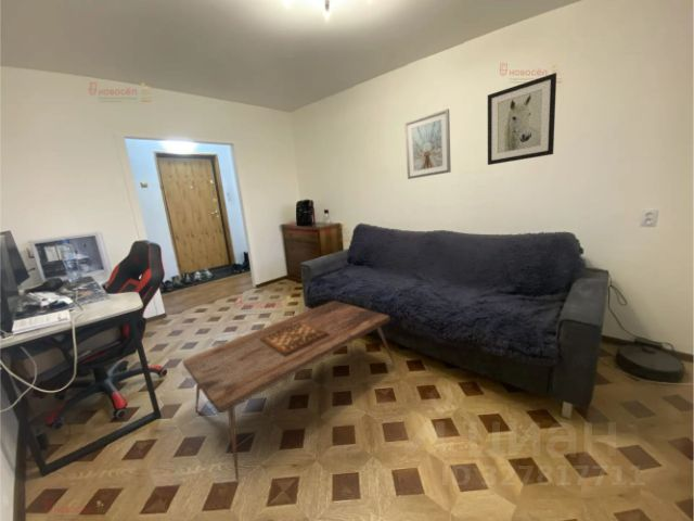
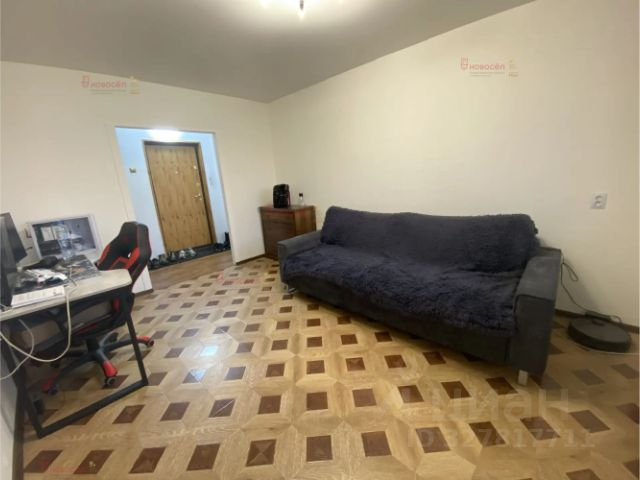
- coffee table (298, 358)
- picture frame (426, 147)
- wall art (518, 123)
